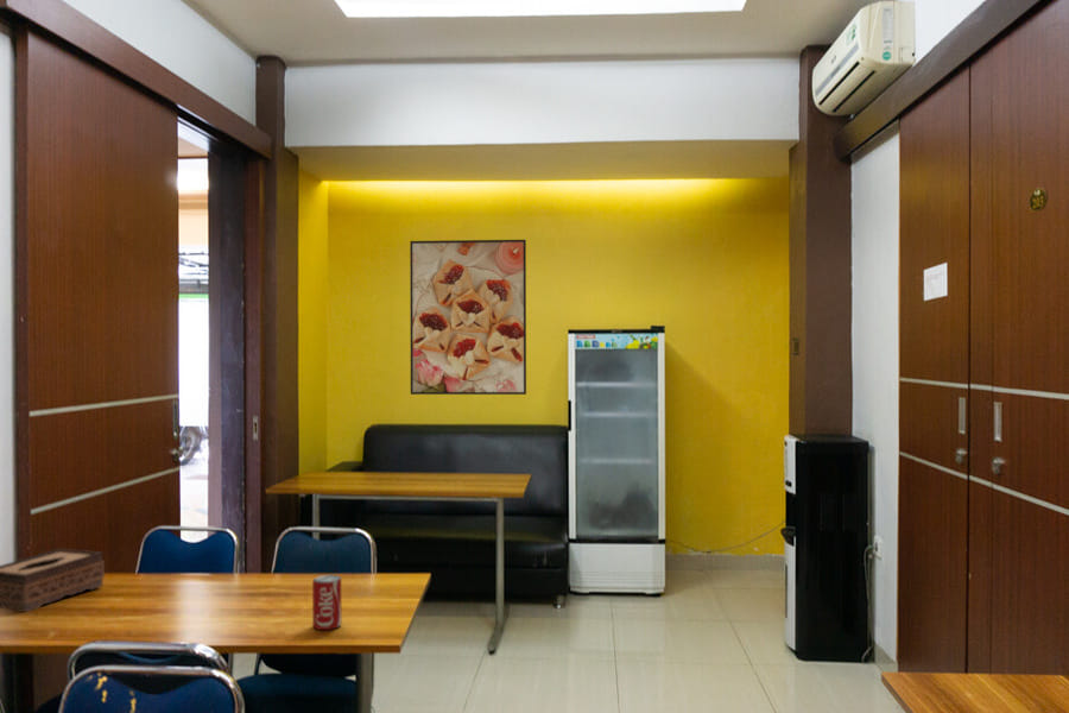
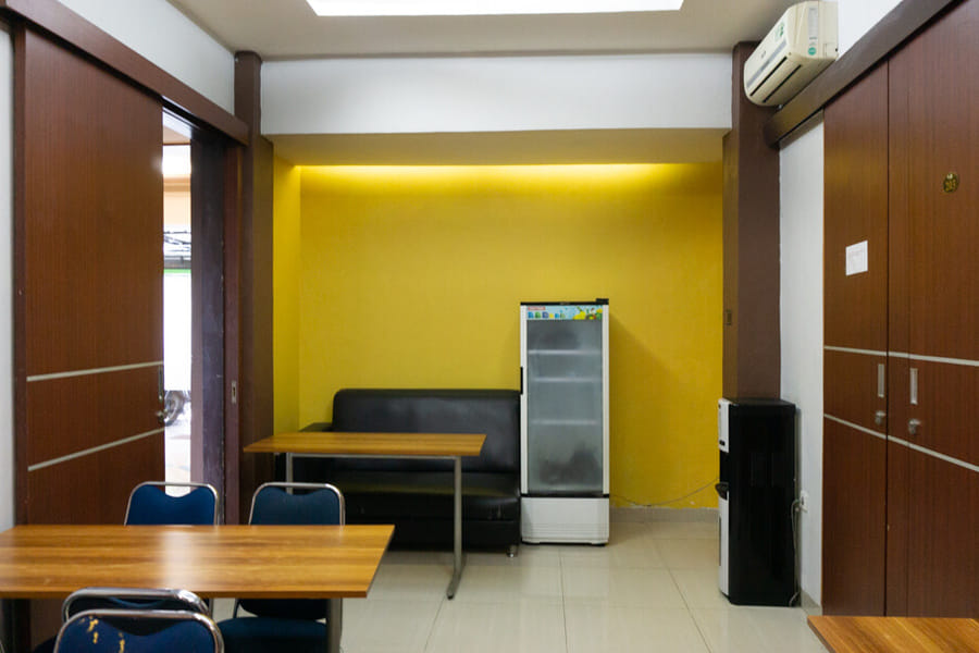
- beverage can (327, 601)
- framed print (468, 317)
- tissue box (44, 578)
